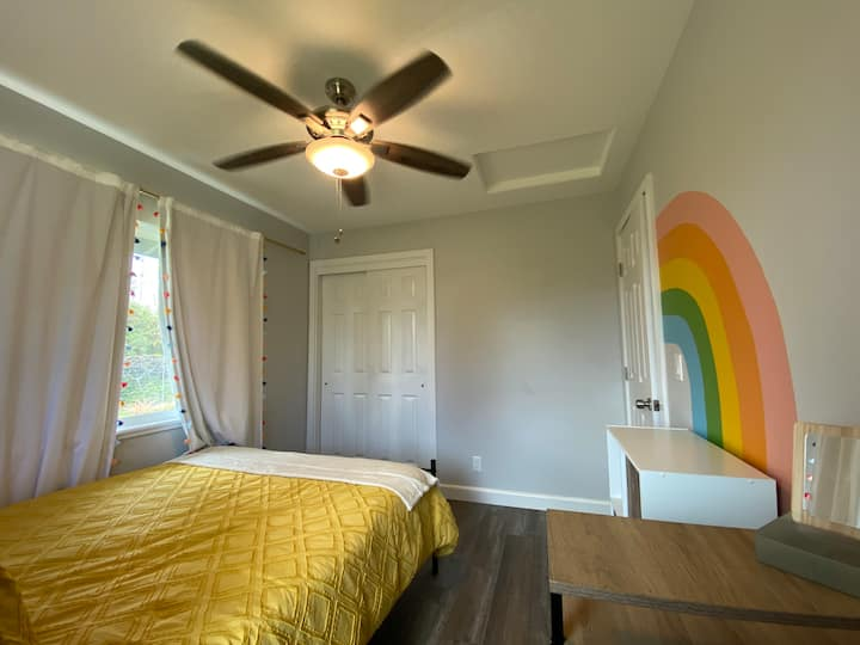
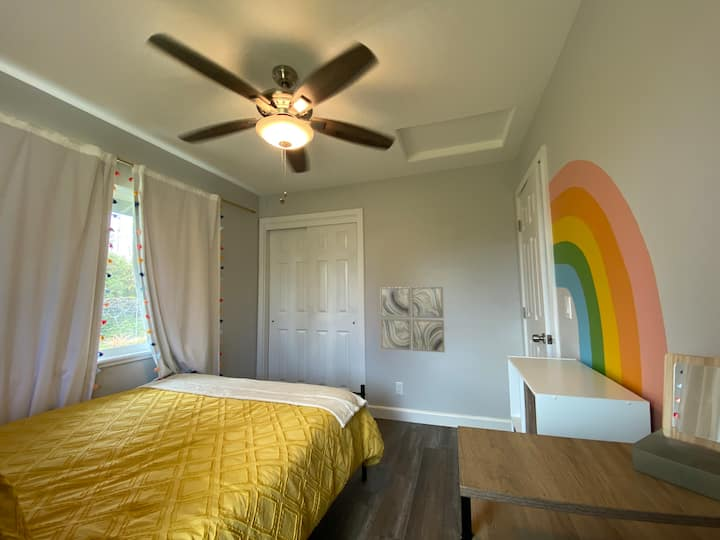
+ wall art (410, 319)
